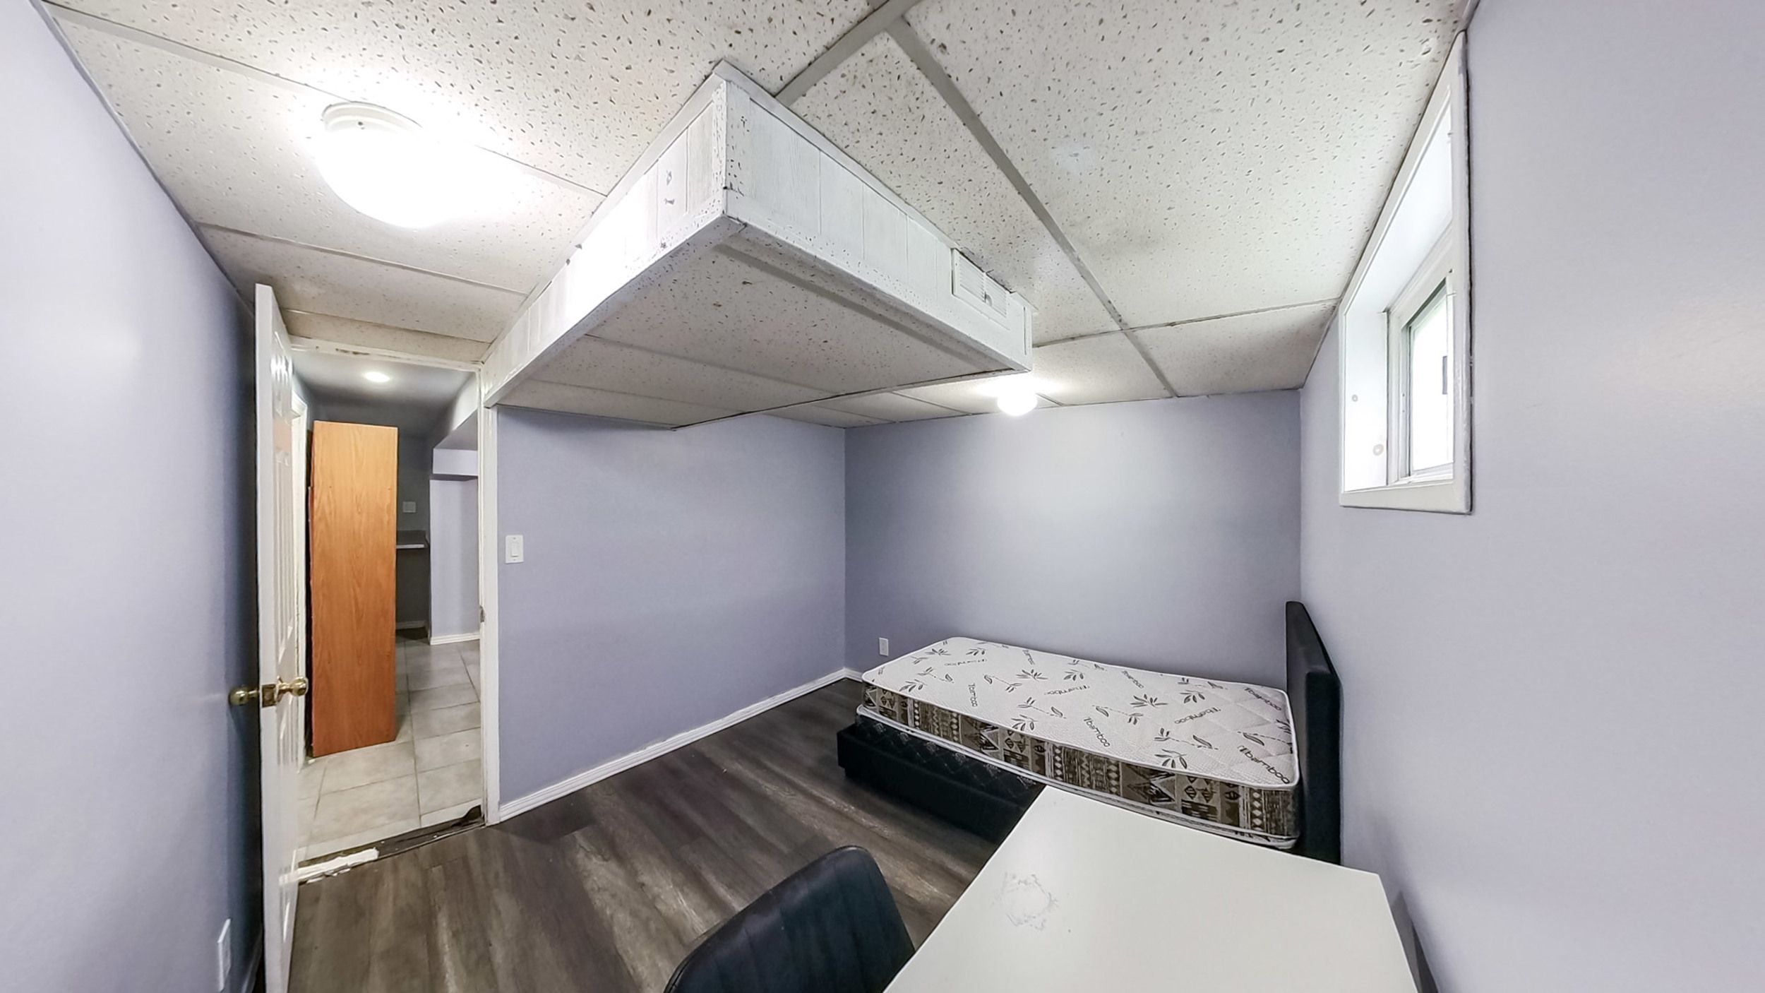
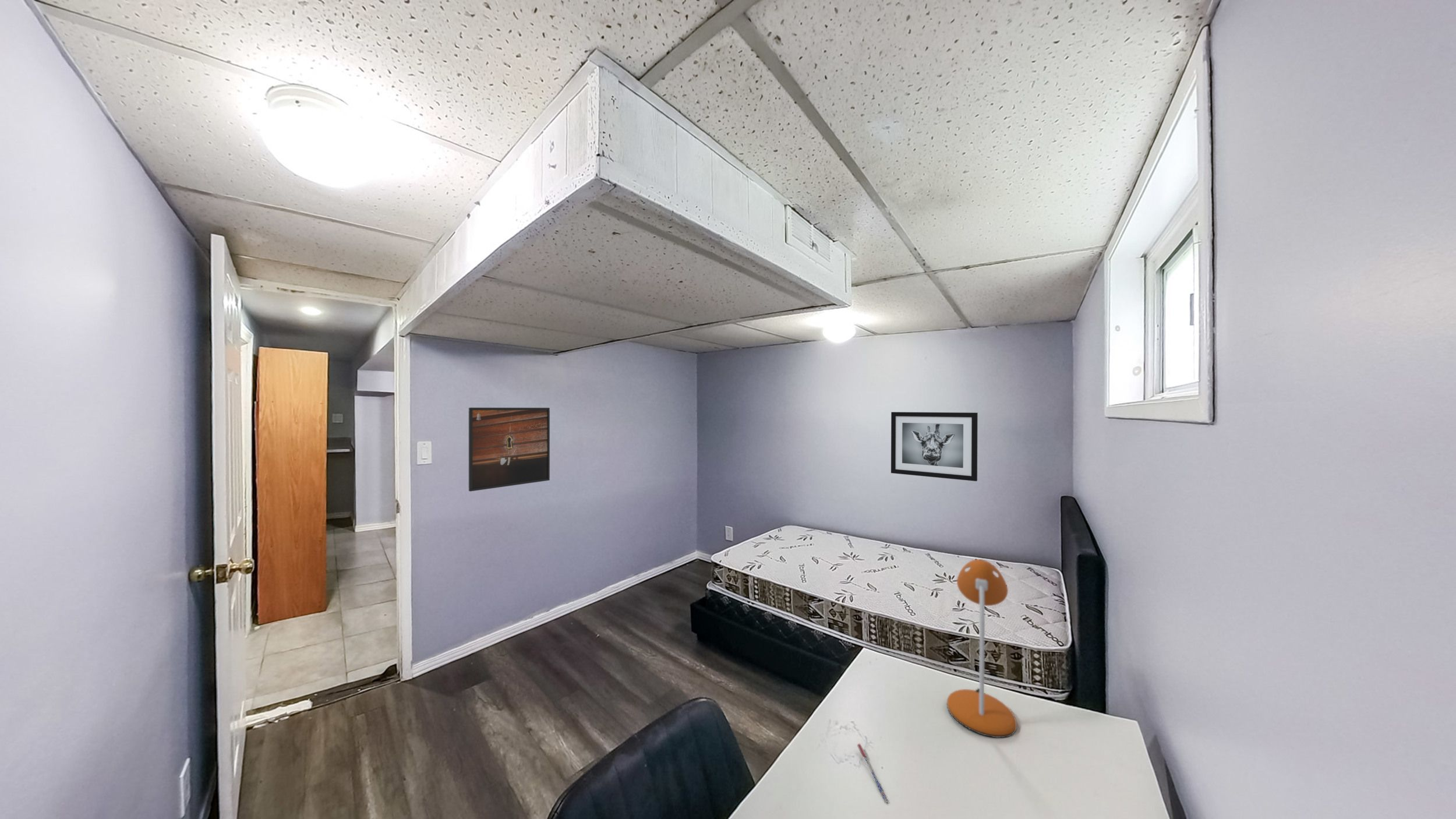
+ wall art (932, 444)
+ desk lamp (980, 631)
+ pen (872, 771)
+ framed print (512, 446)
